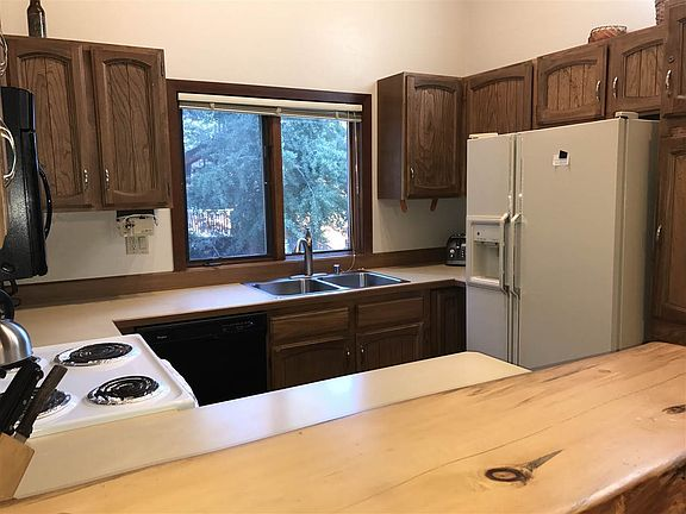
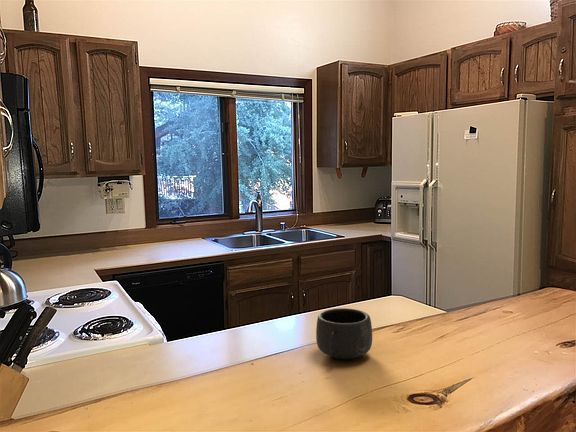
+ mug (342, 336)
